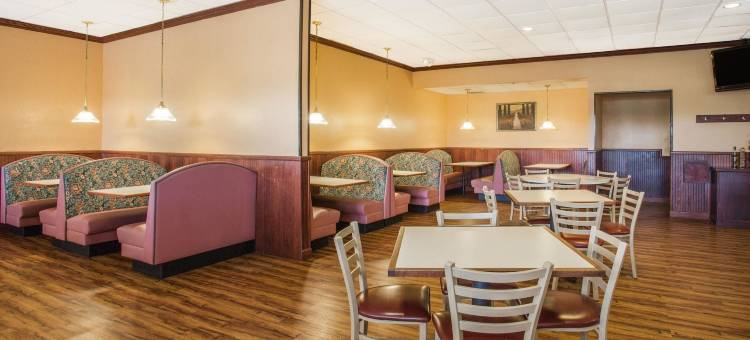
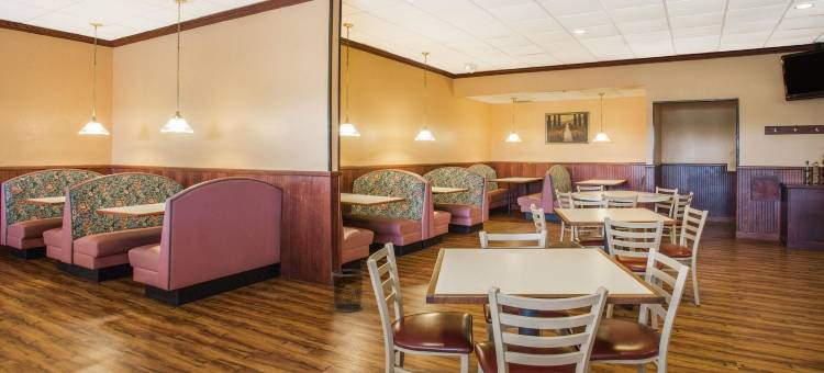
+ waste bin (347, 290)
